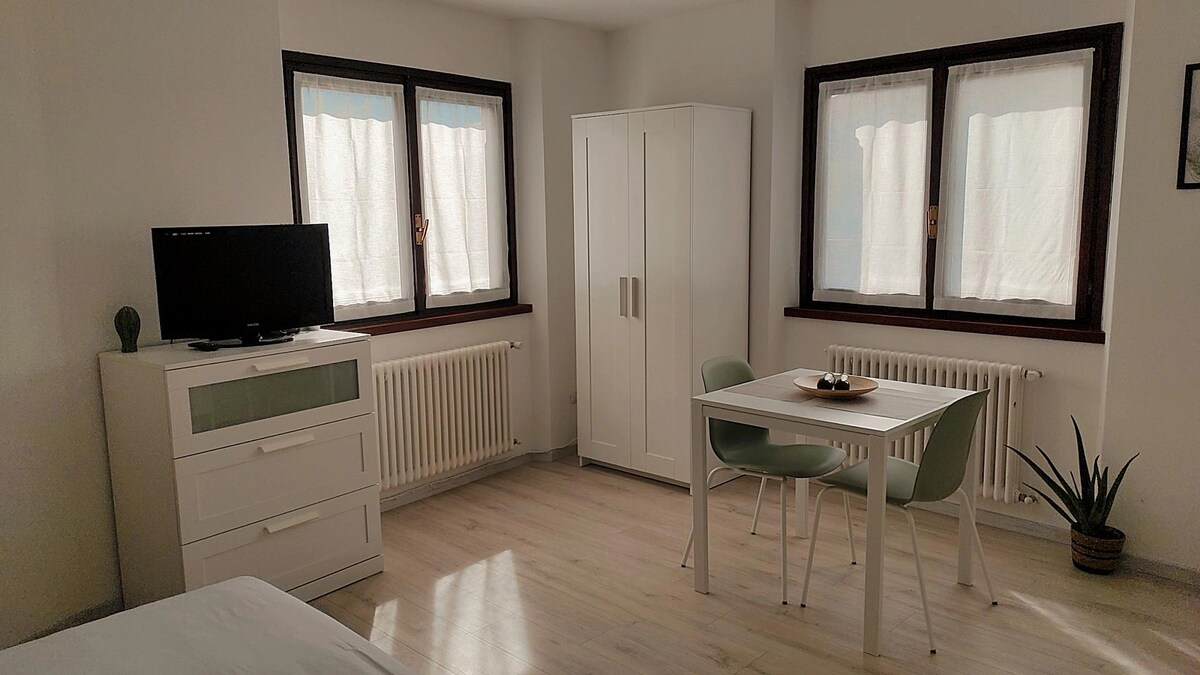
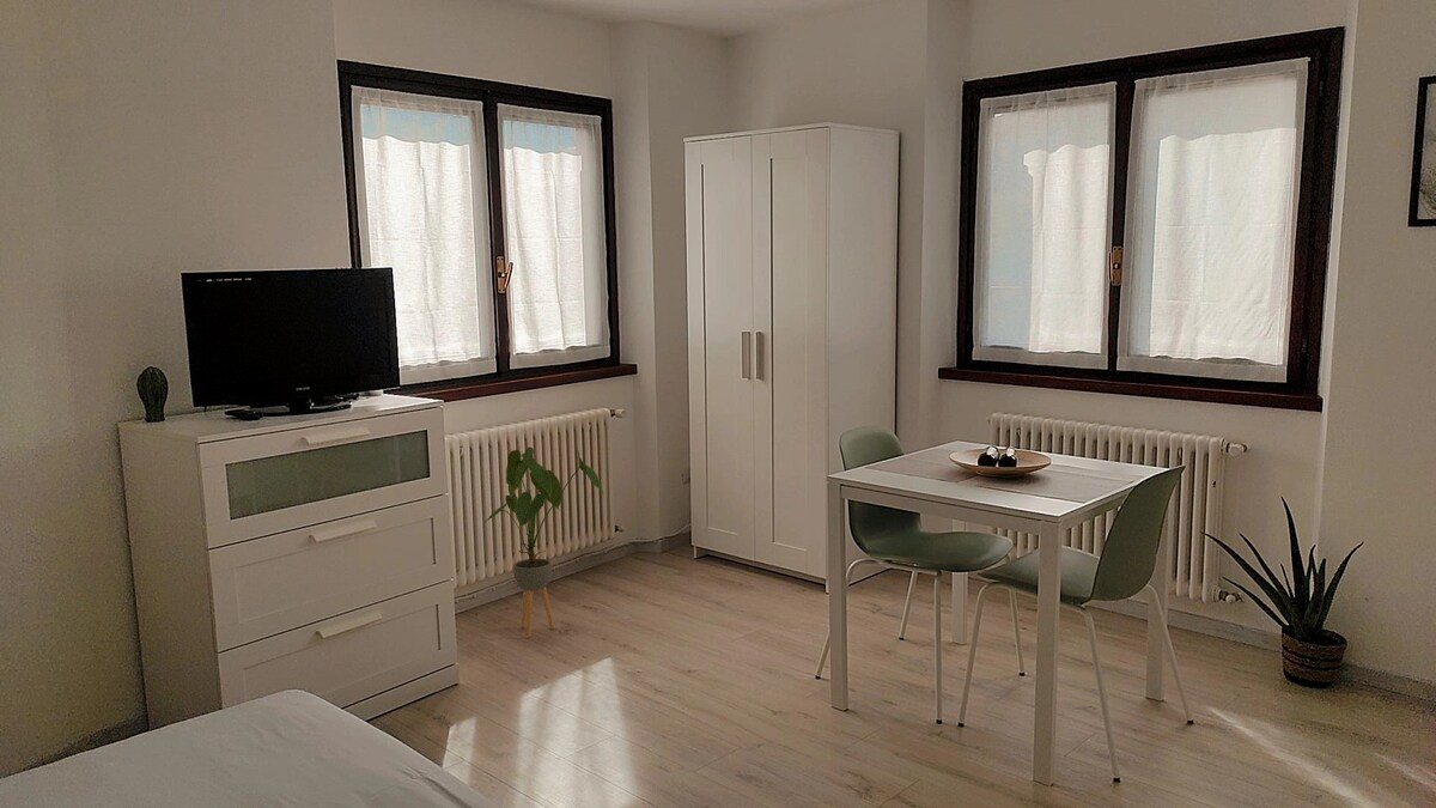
+ house plant (535, 537)
